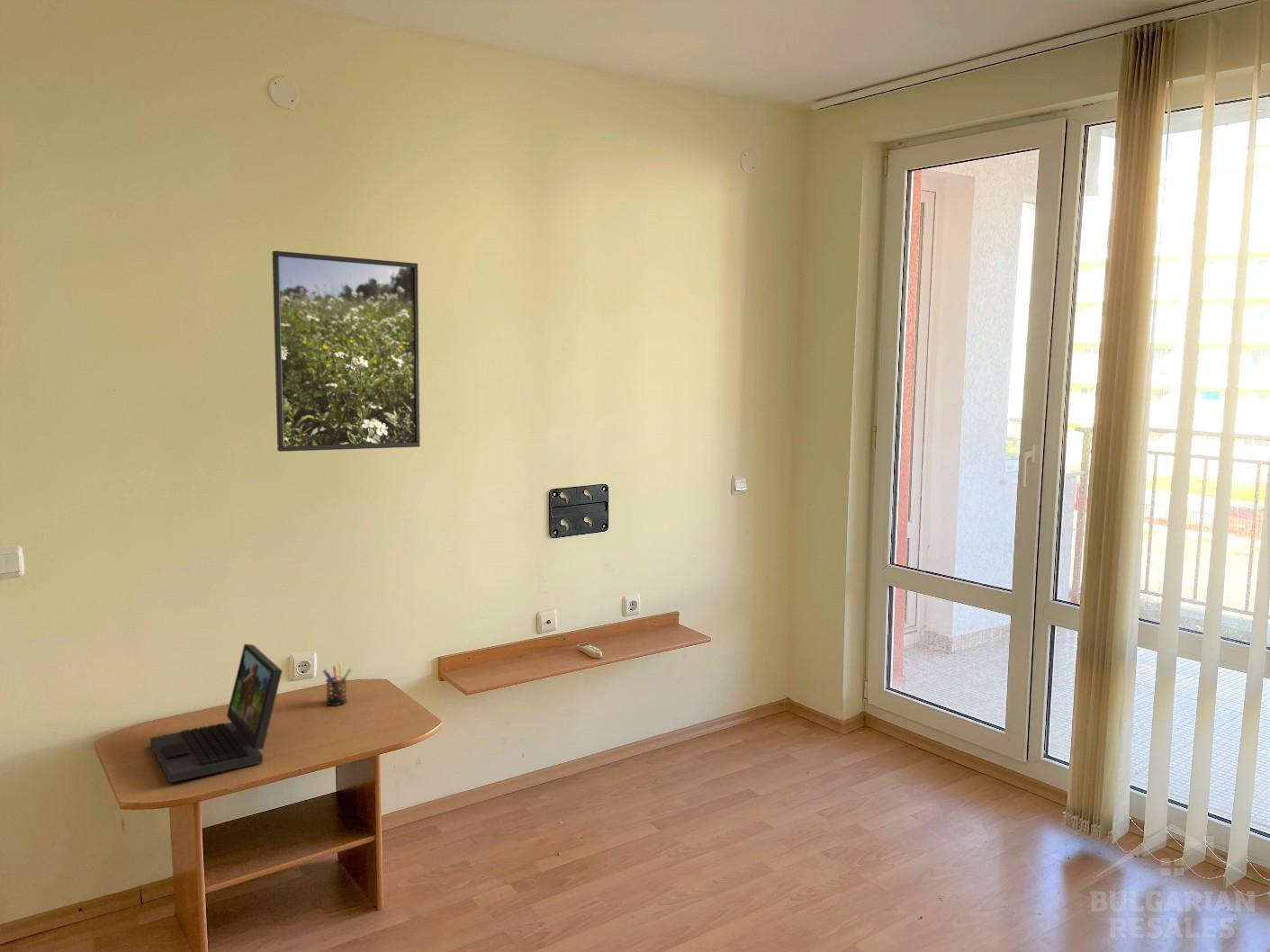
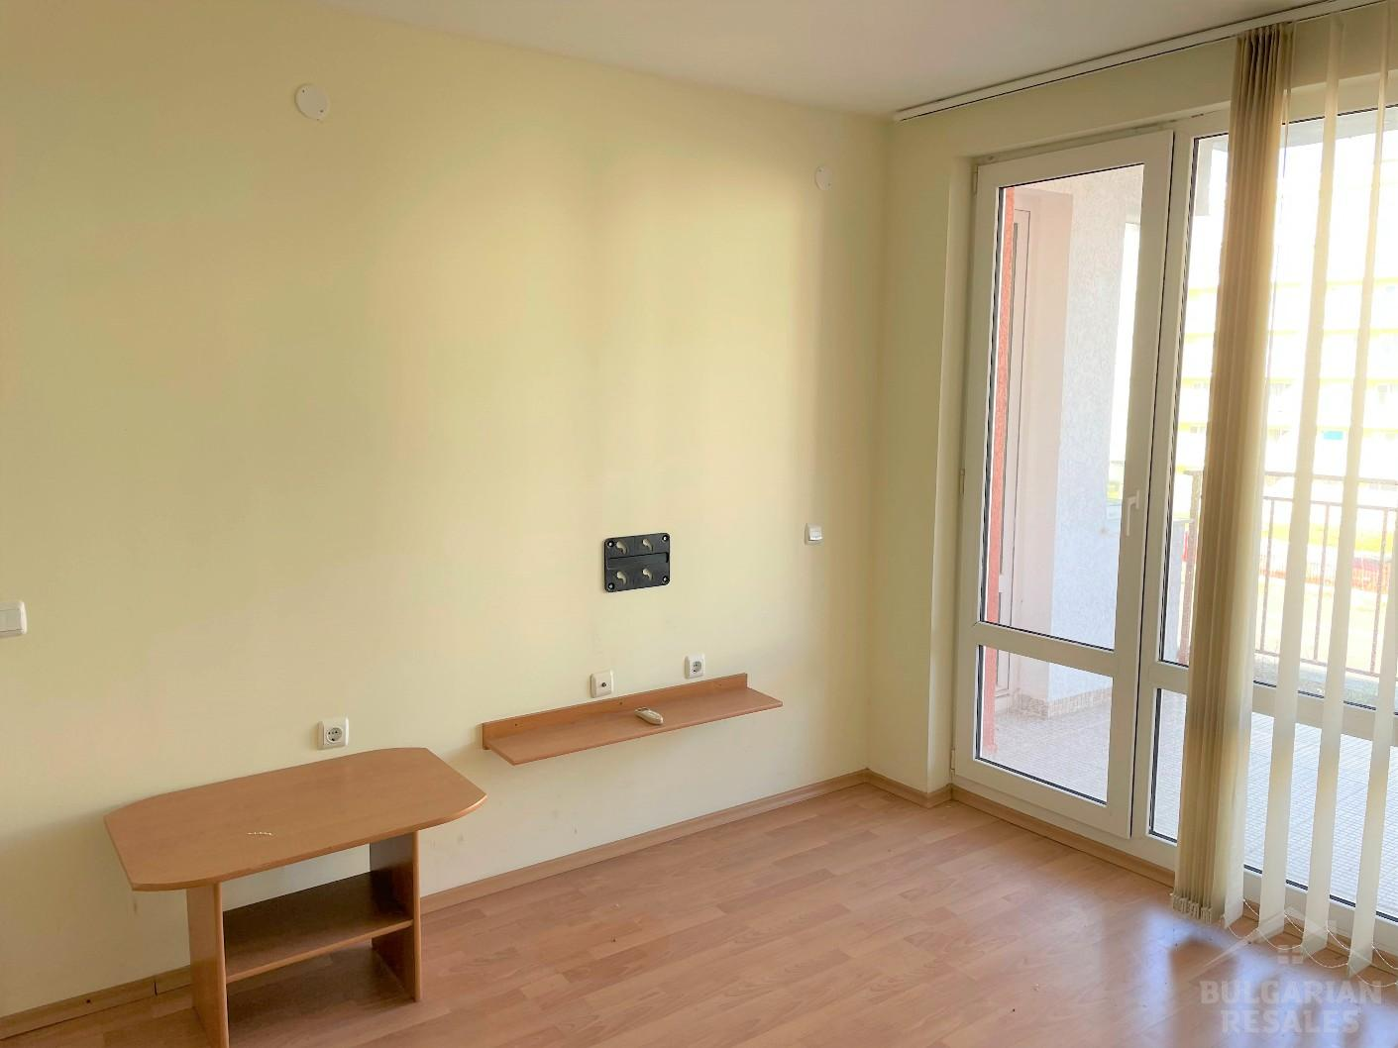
- pen holder (338, 682)
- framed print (349, 354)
- laptop (228, 709)
